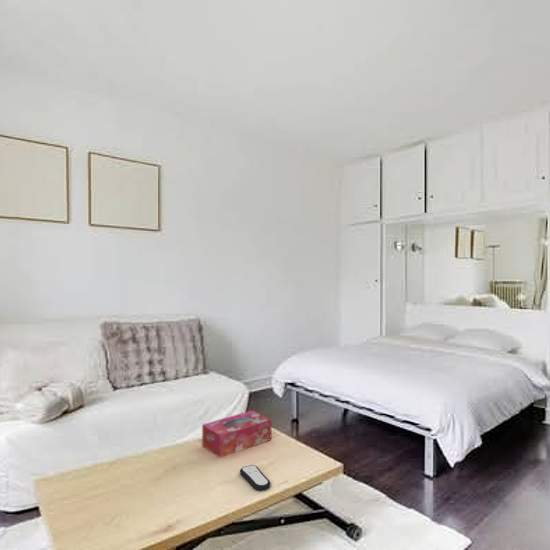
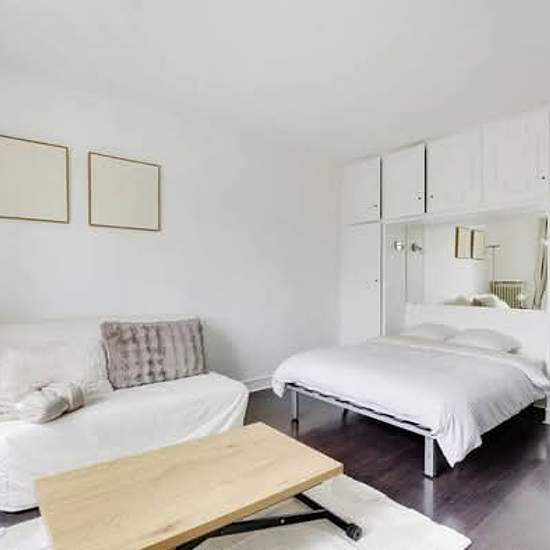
- remote control (255, 477)
- tissue box (237, 432)
